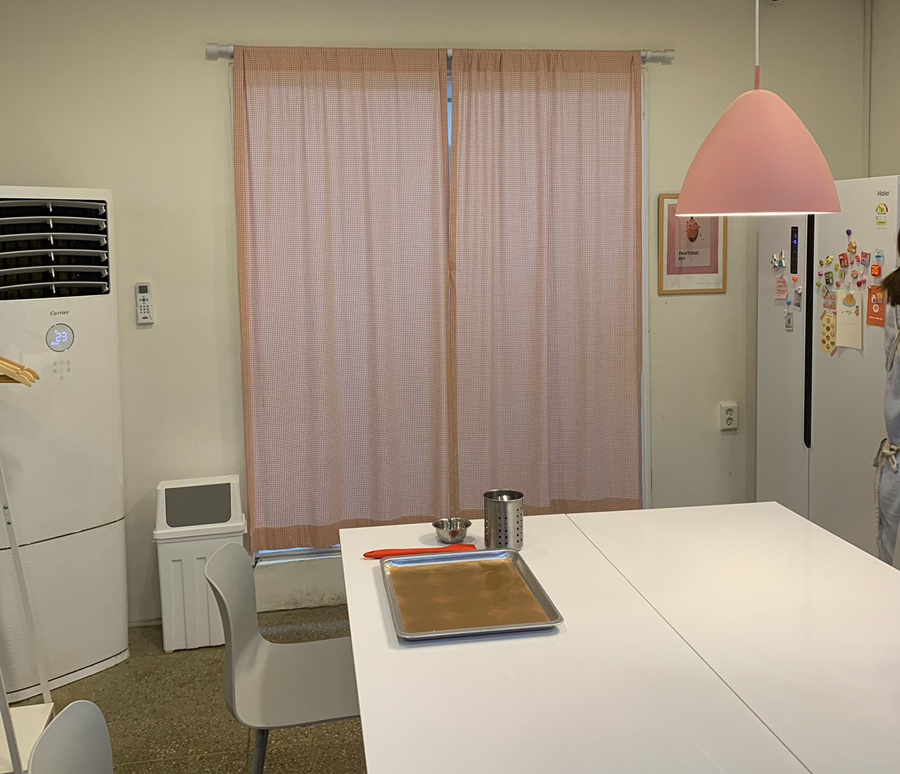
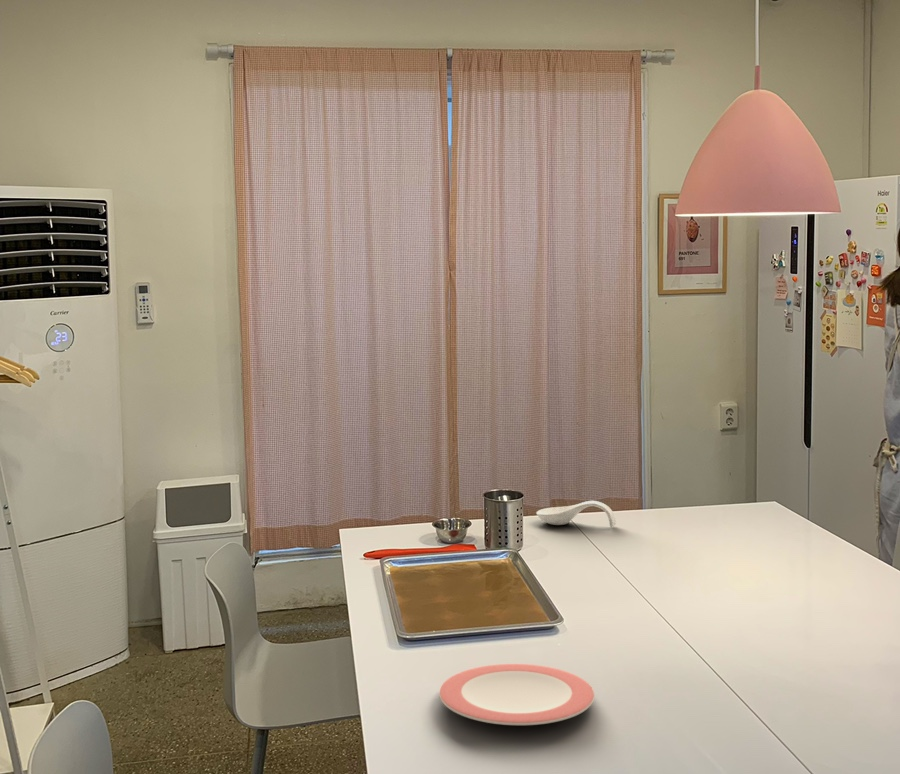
+ spoon rest (575, 512)
+ plate (516, 696)
